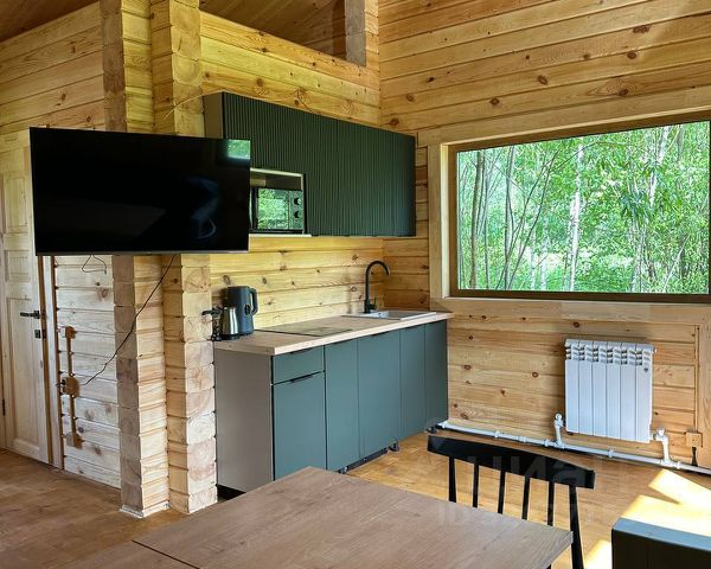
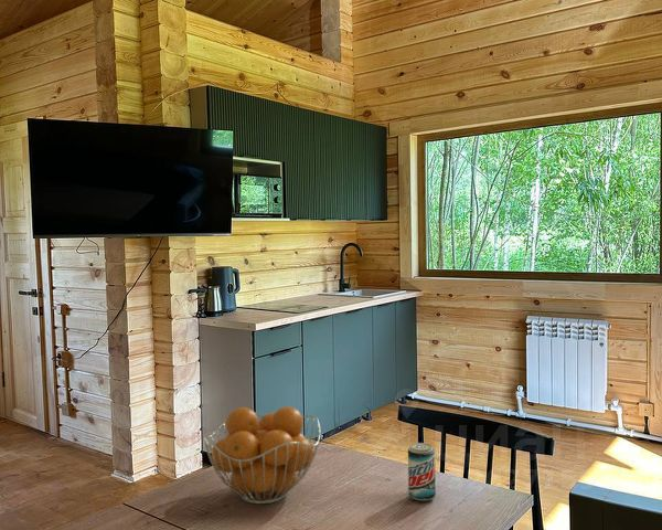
+ fruit basket (263, 451)
+ beer can (421, 471)
